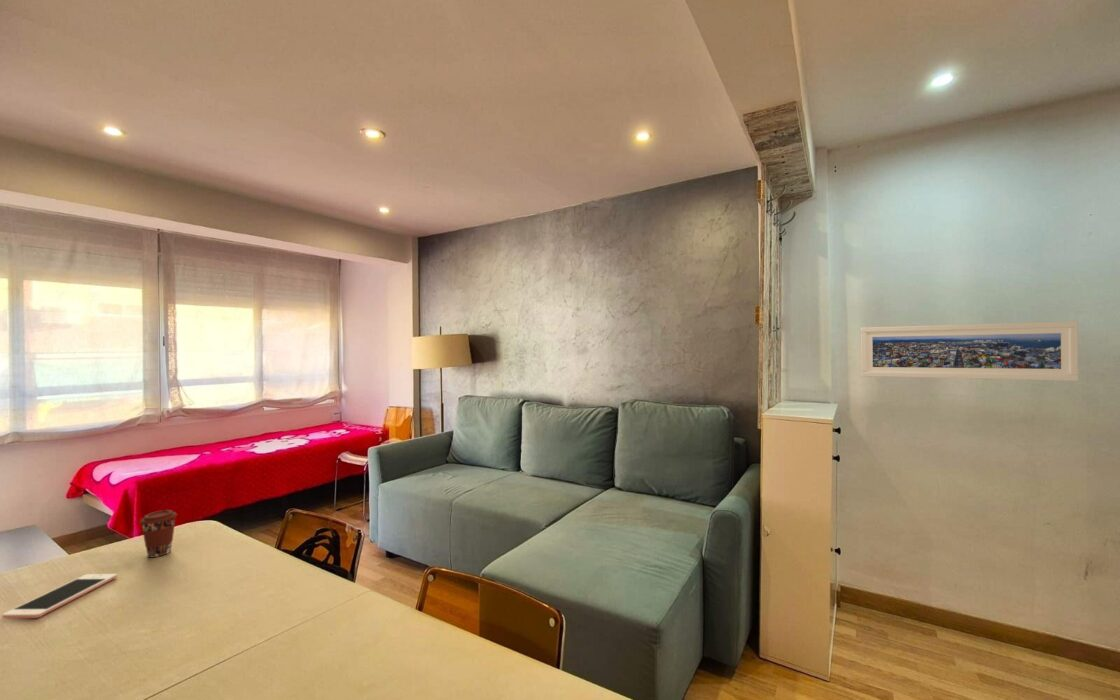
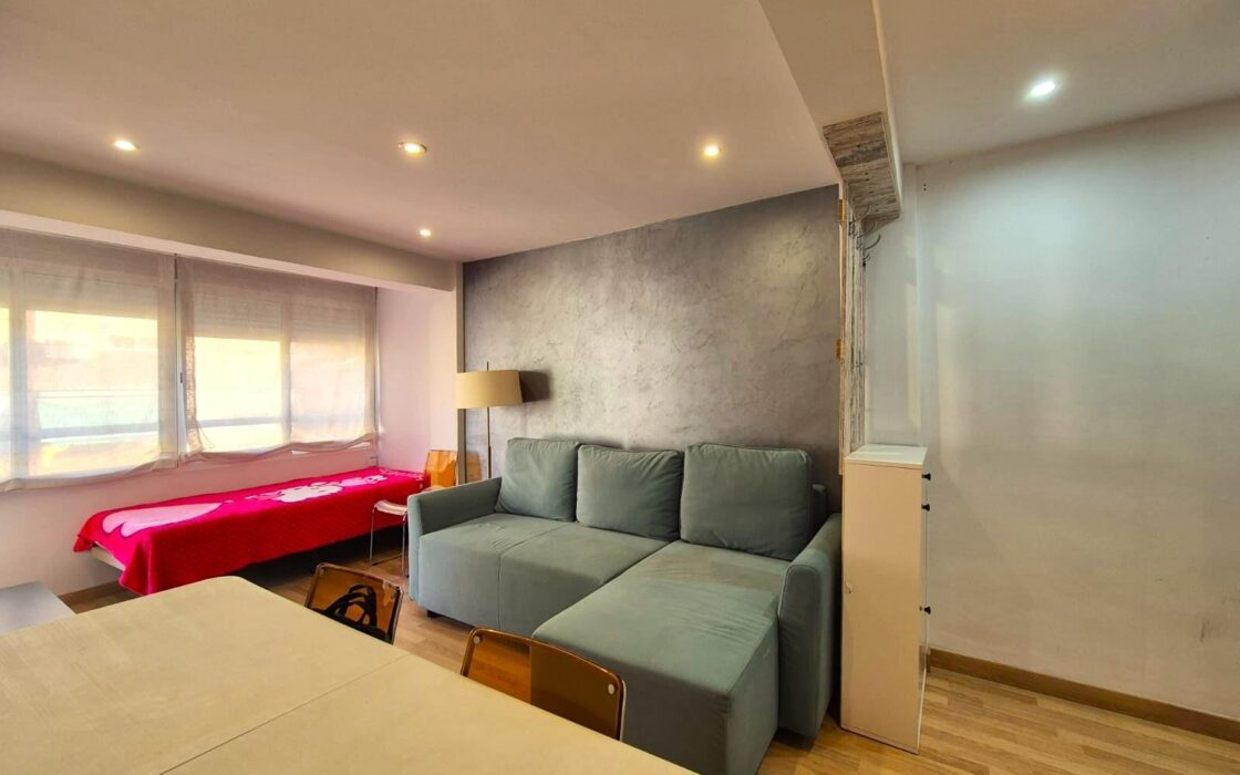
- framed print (958, 351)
- coffee cup (159, 533)
- cell phone (64, 594)
